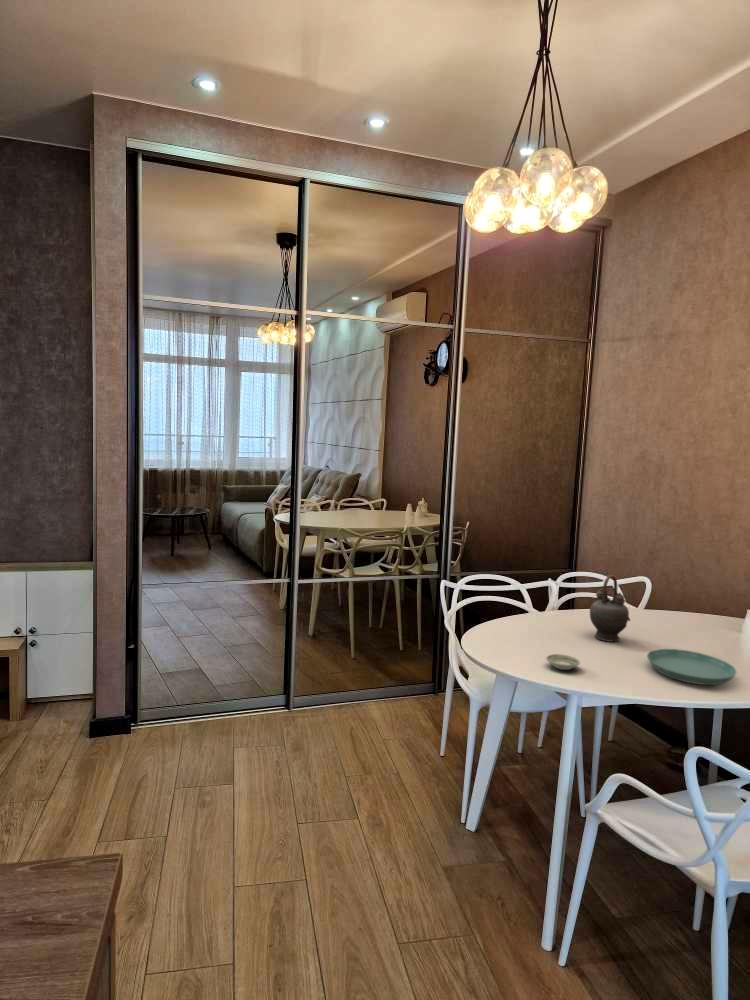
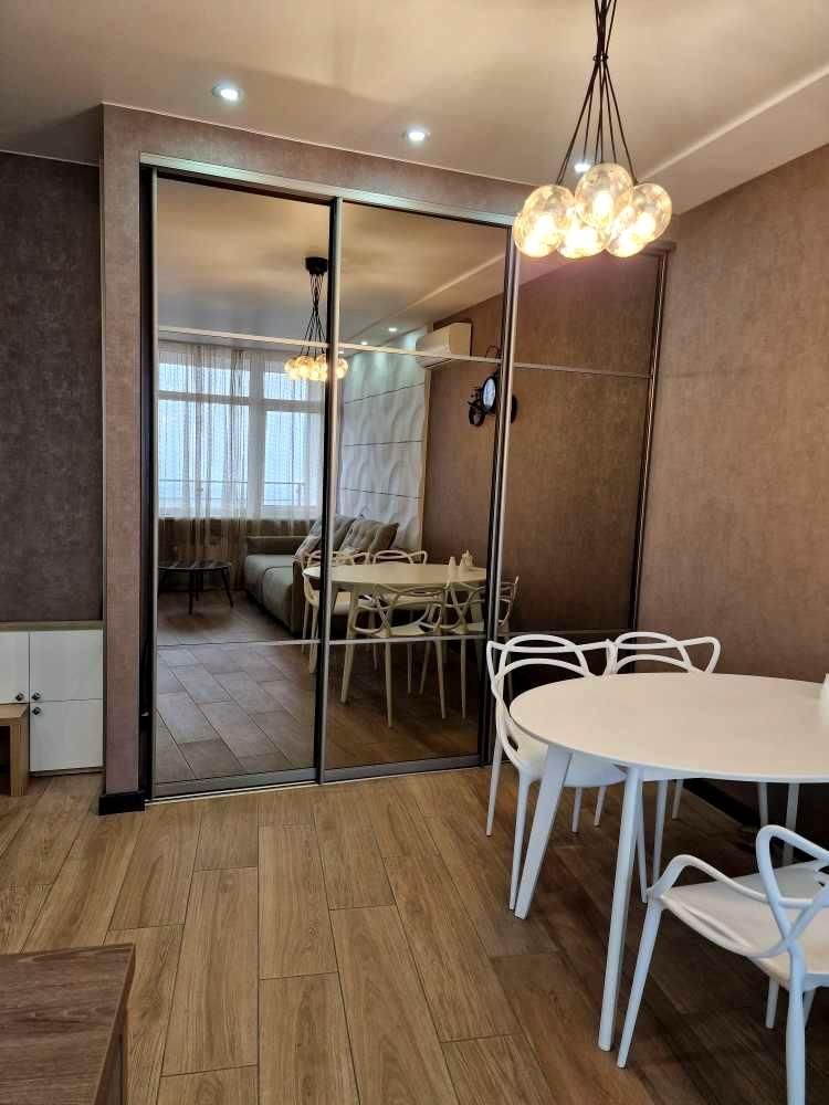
- saucer (690, 667)
- saucer (562, 663)
- teapot (612, 606)
